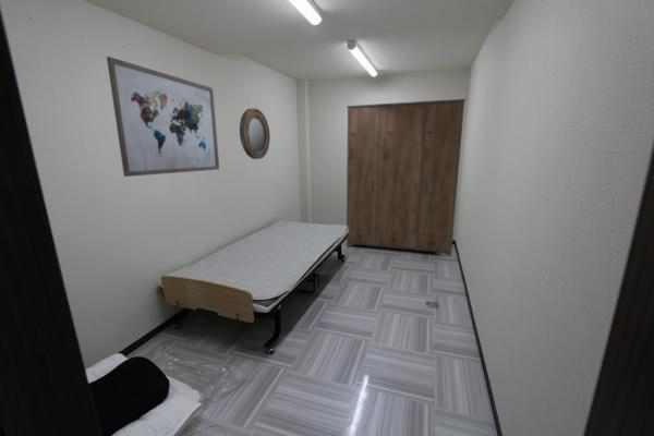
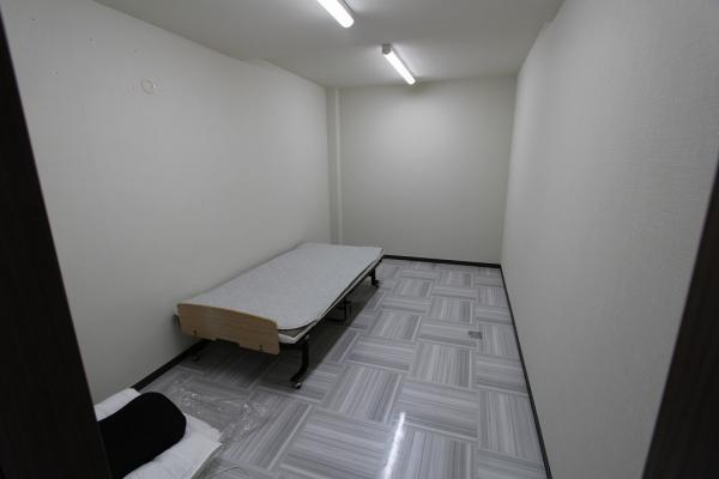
- home mirror (255, 134)
- wardrobe (400, 179)
- wall art (174, 125)
